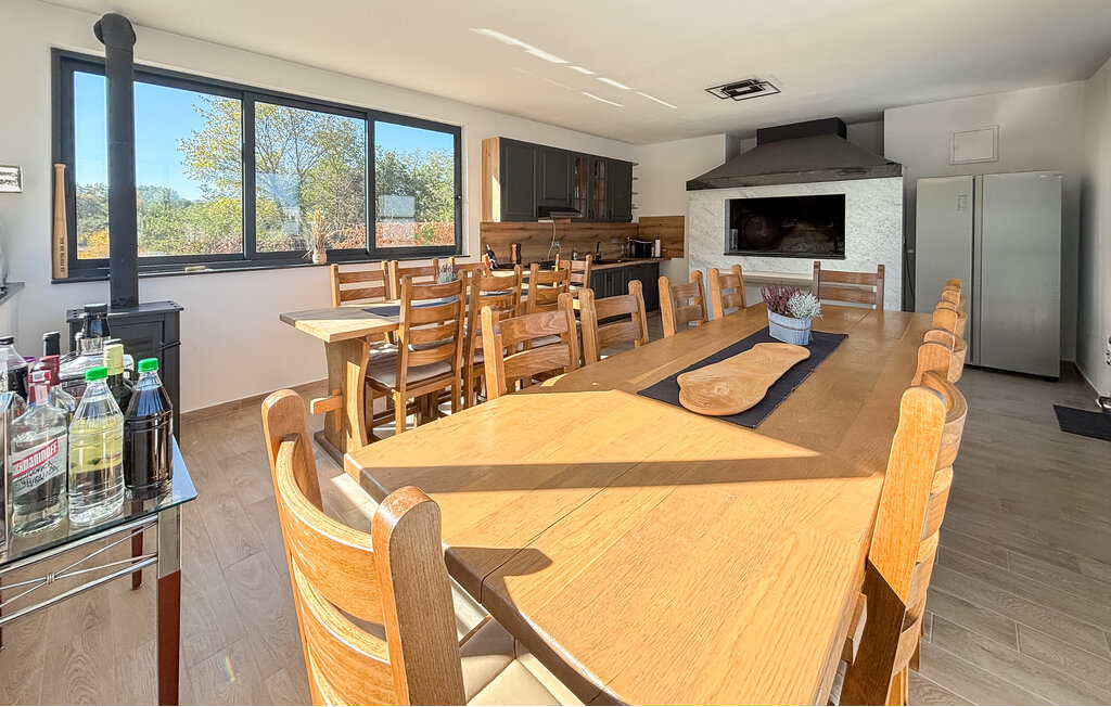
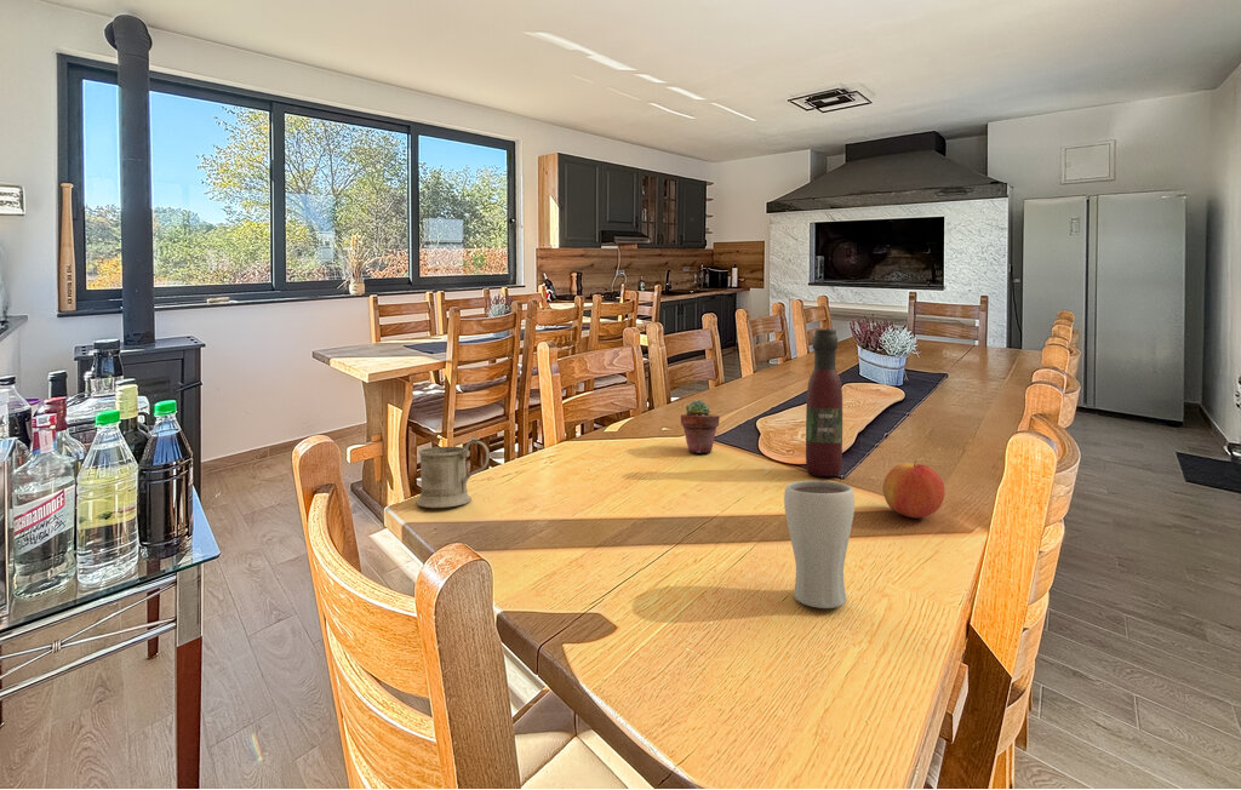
+ wine bottle (824, 402)
+ mug (453, 469)
+ apple (914, 487)
+ potted succulent (699, 425)
+ drinking glass (818, 543)
